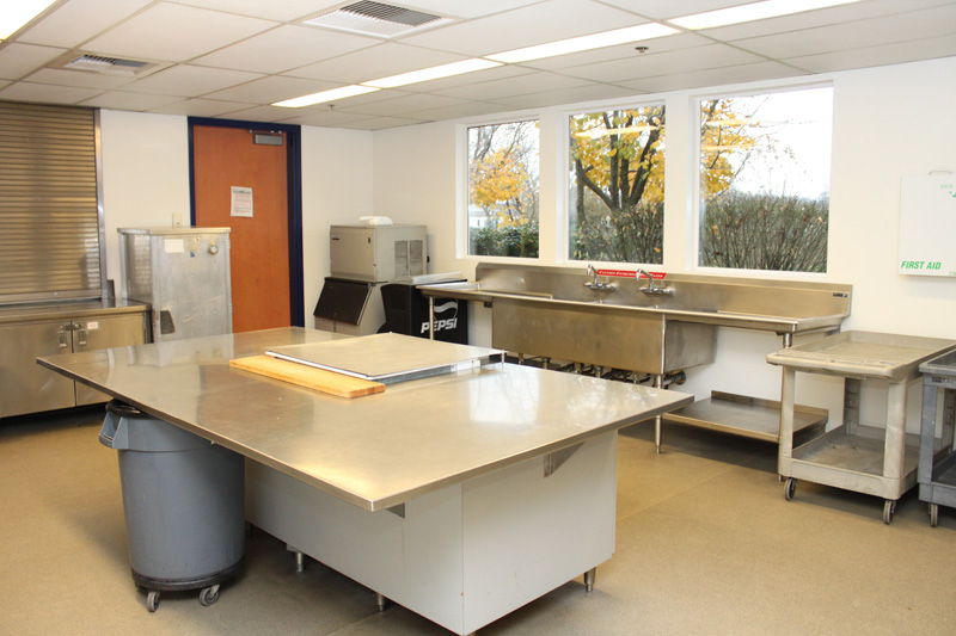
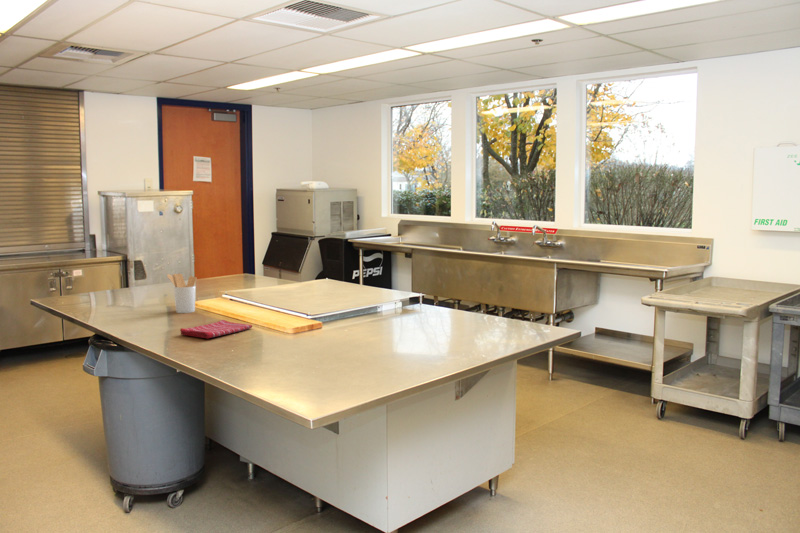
+ utensil holder (181, 292)
+ dish towel (216, 328)
